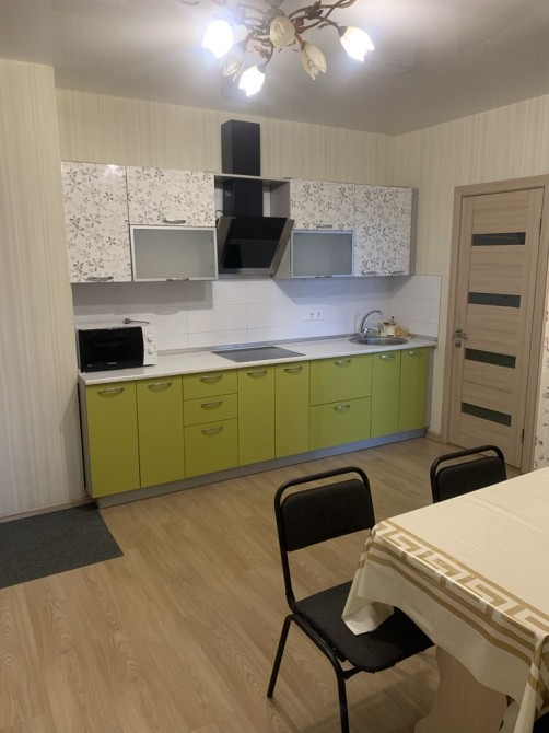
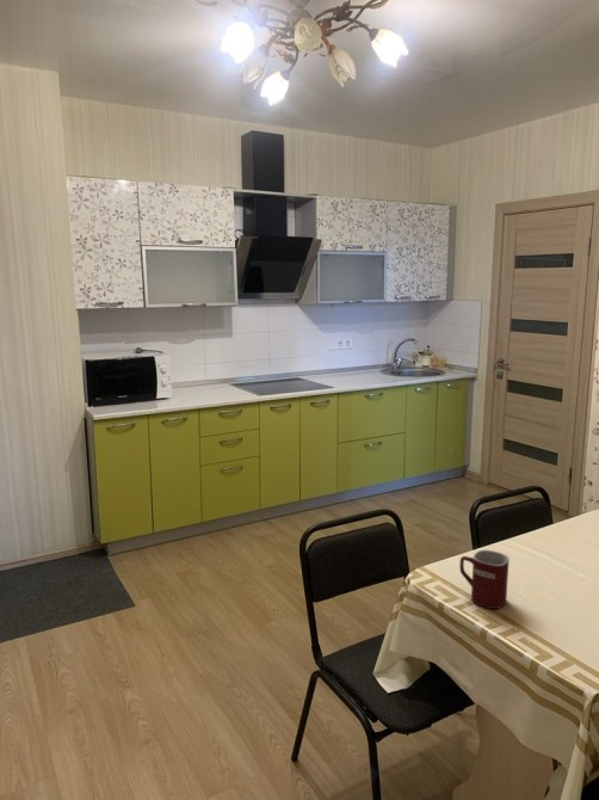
+ mug (482, 577)
